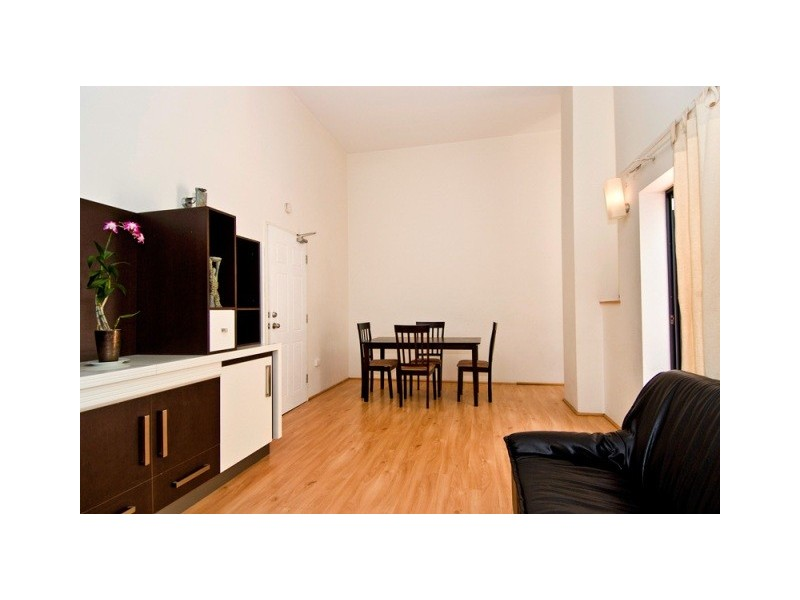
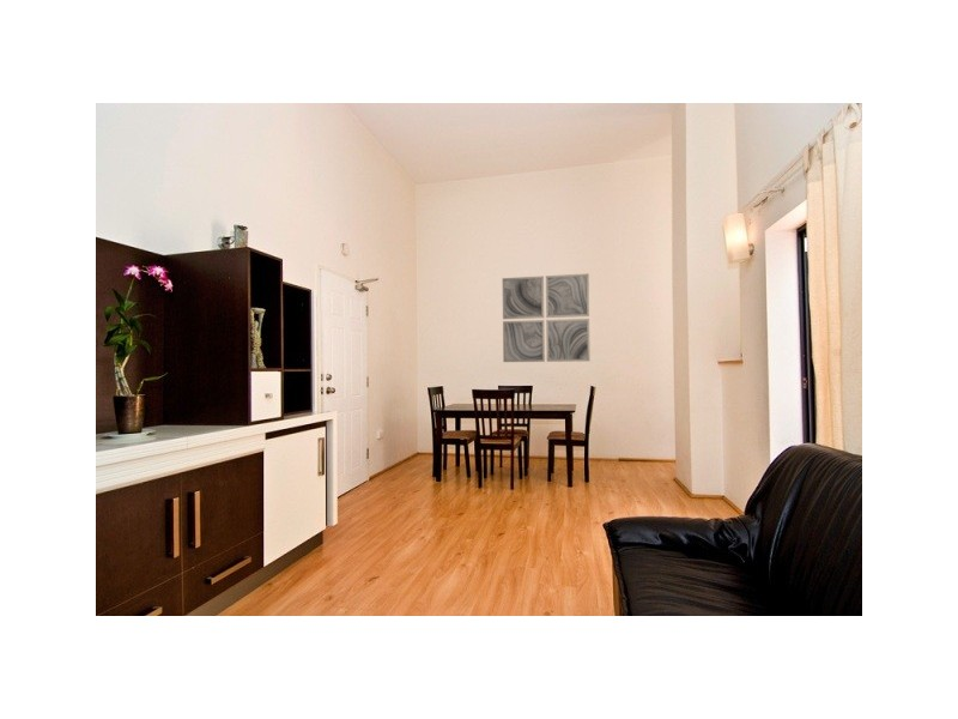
+ wall art (546, 320)
